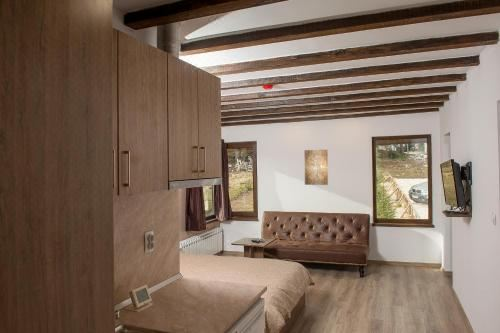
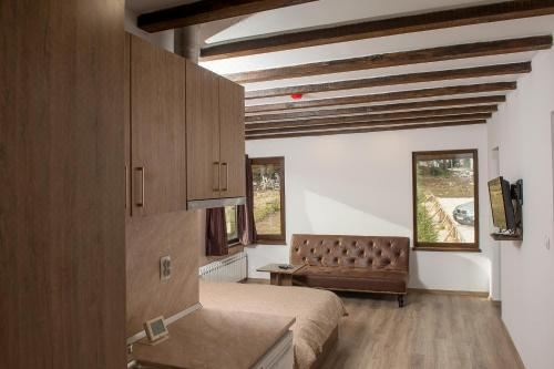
- wall art (316, 167)
